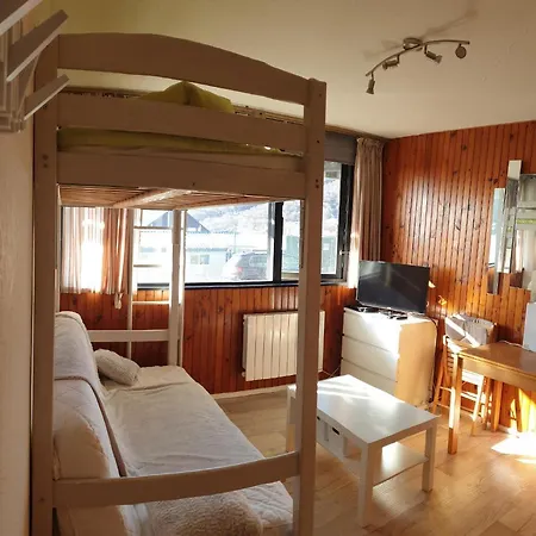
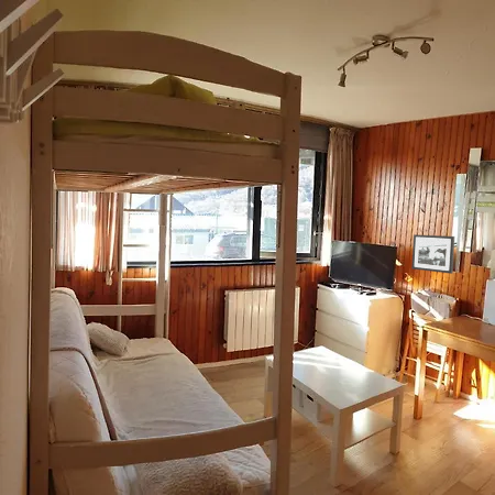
+ picture frame (432, 253)
